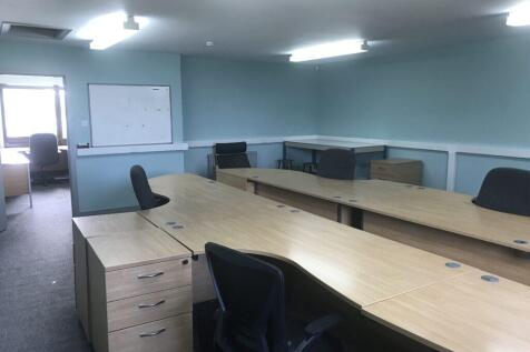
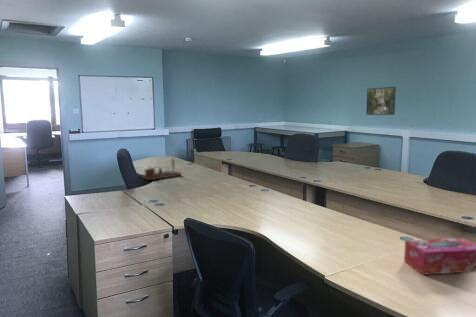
+ tissue box (444, 255)
+ desk organizer (160, 168)
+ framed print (380, 101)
